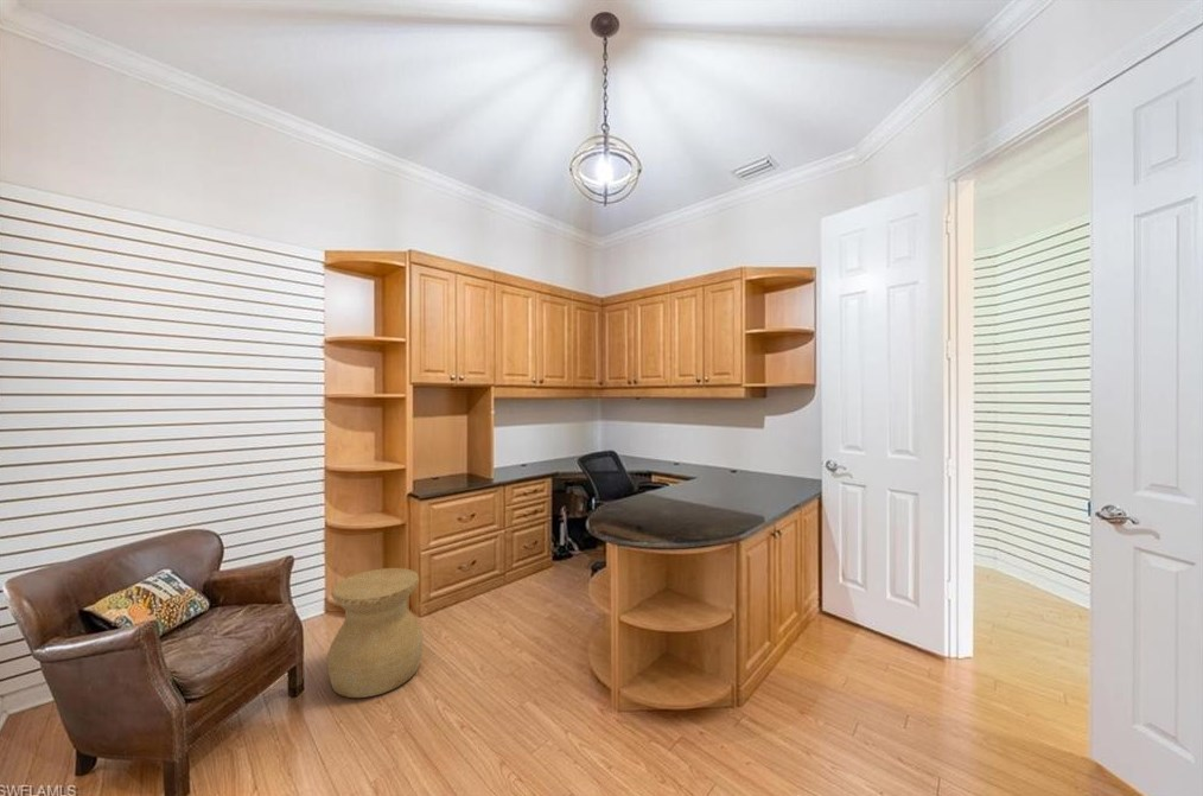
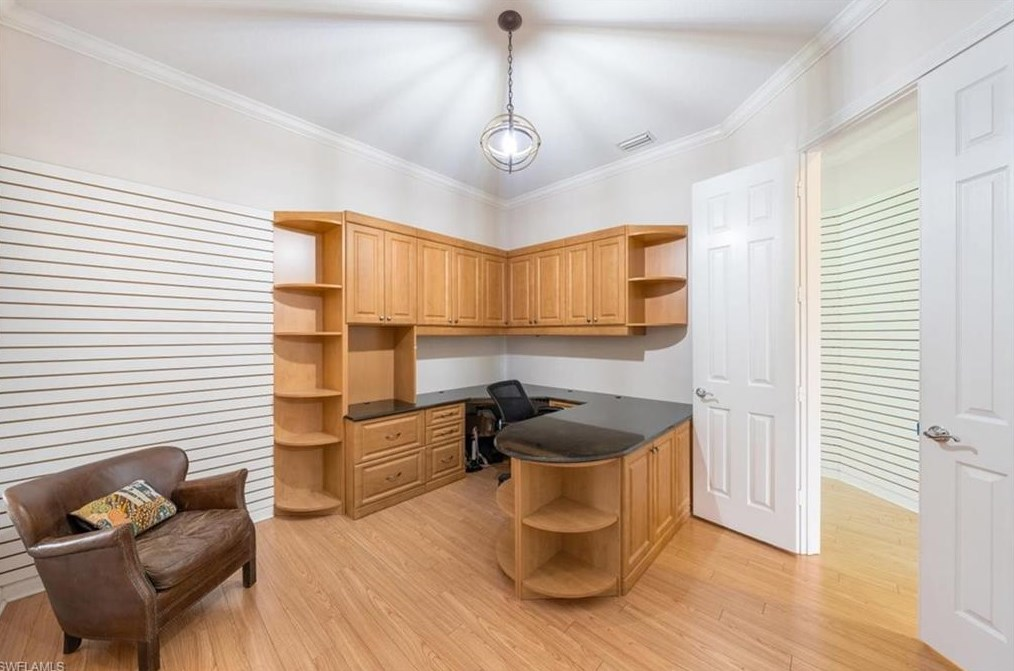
- side table (377, 628)
